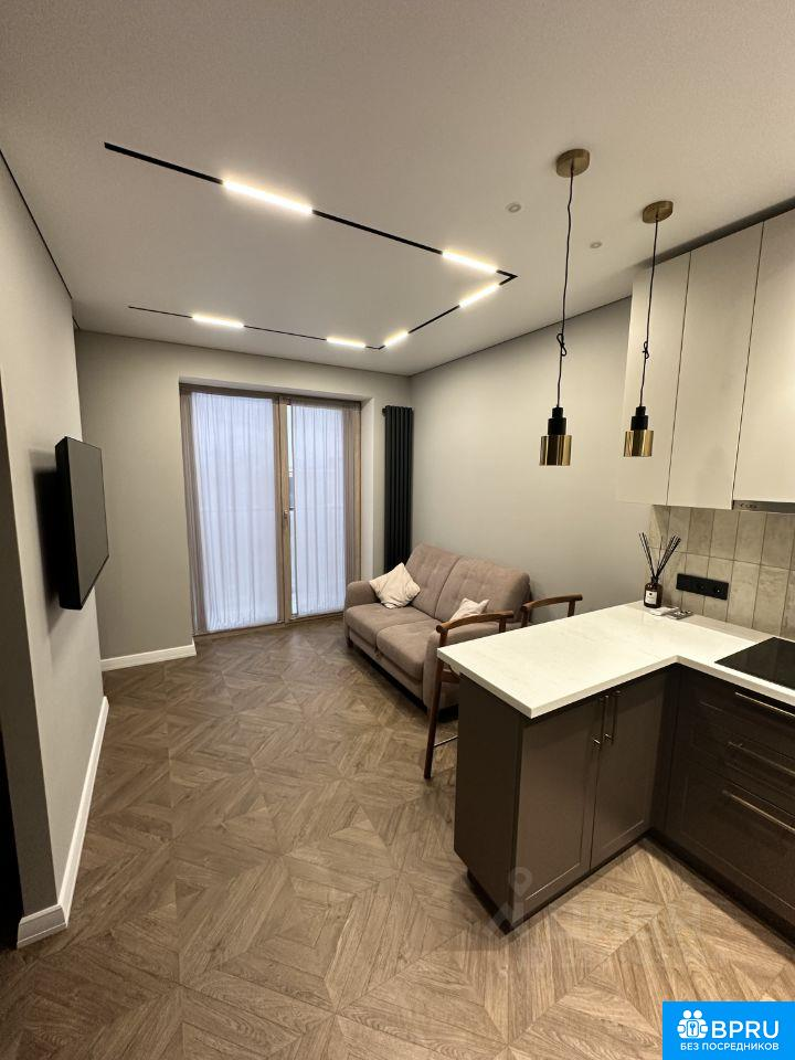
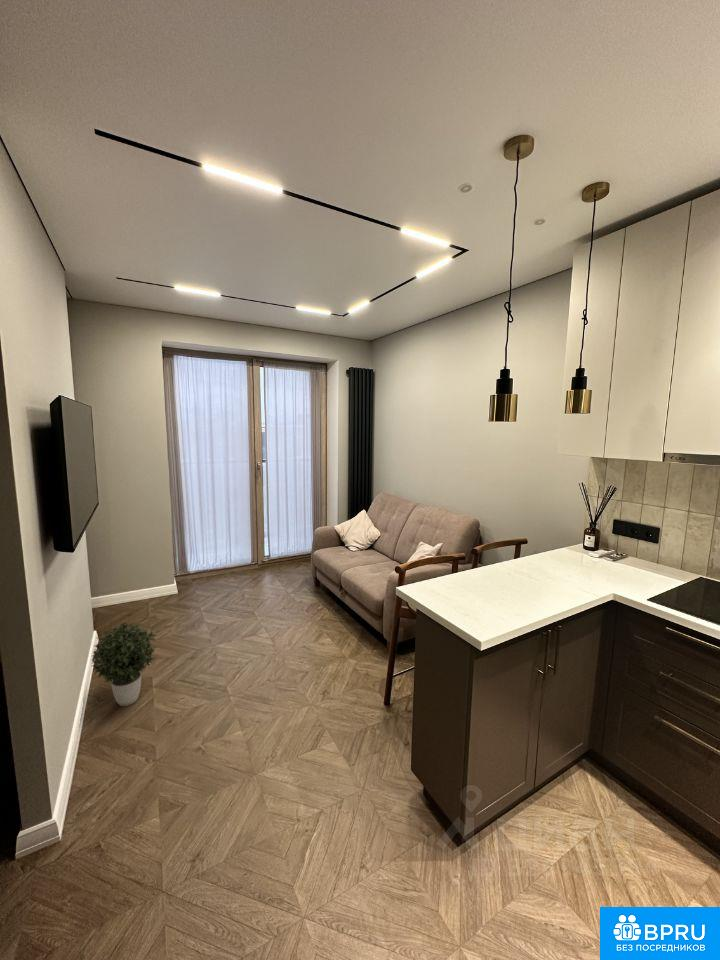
+ potted plant (125, 663)
